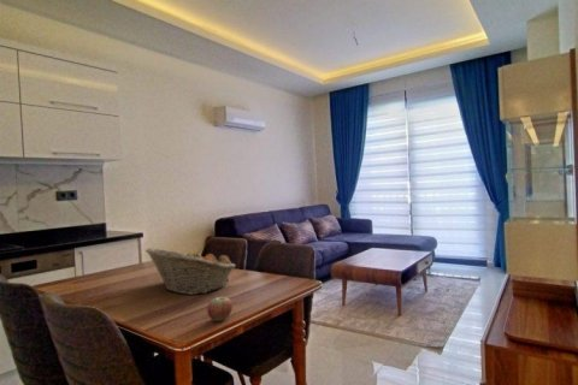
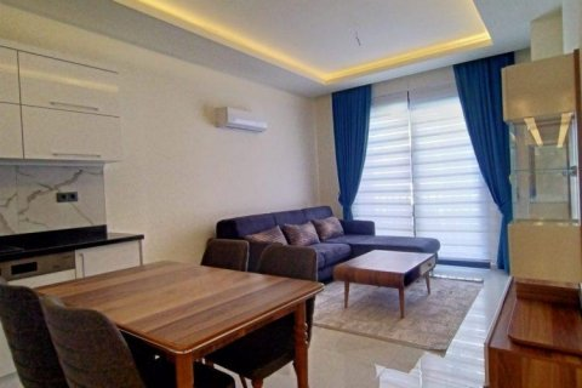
- apple (220, 308)
- fruit basket (190, 265)
